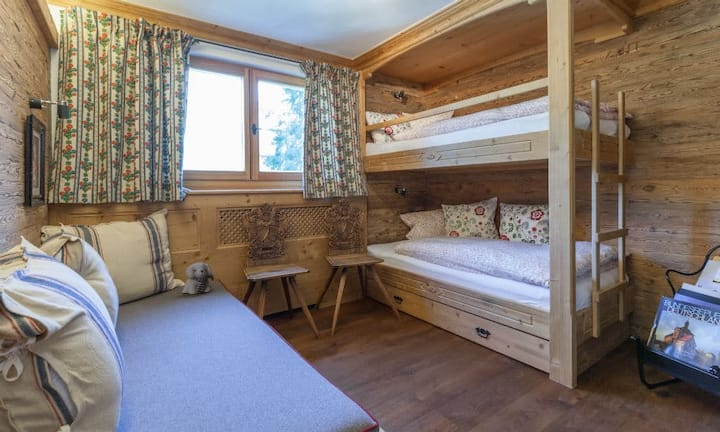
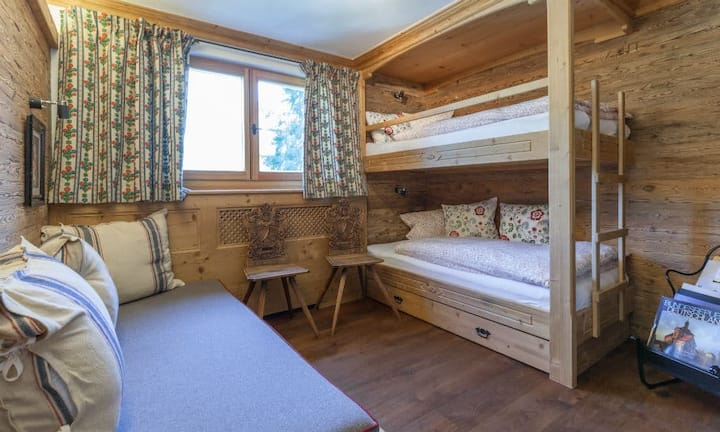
- plush toy (198, 275)
